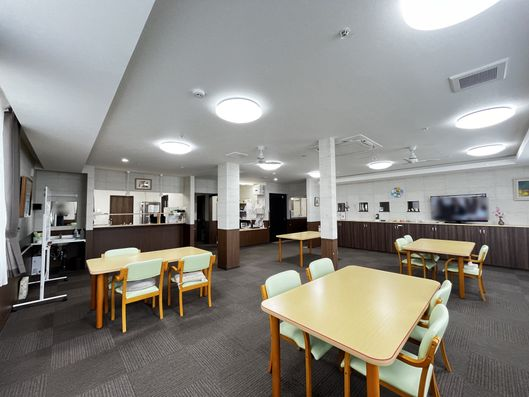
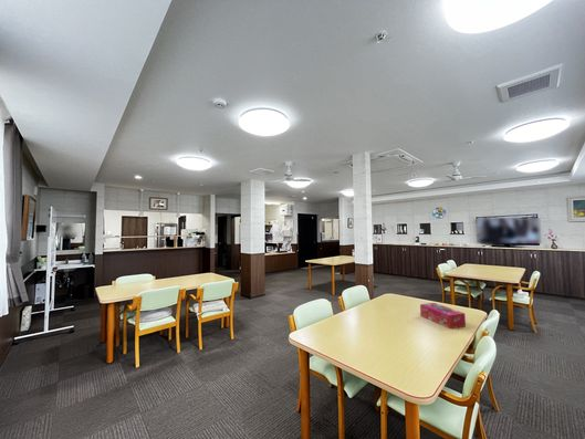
+ tissue box (441, 314)
